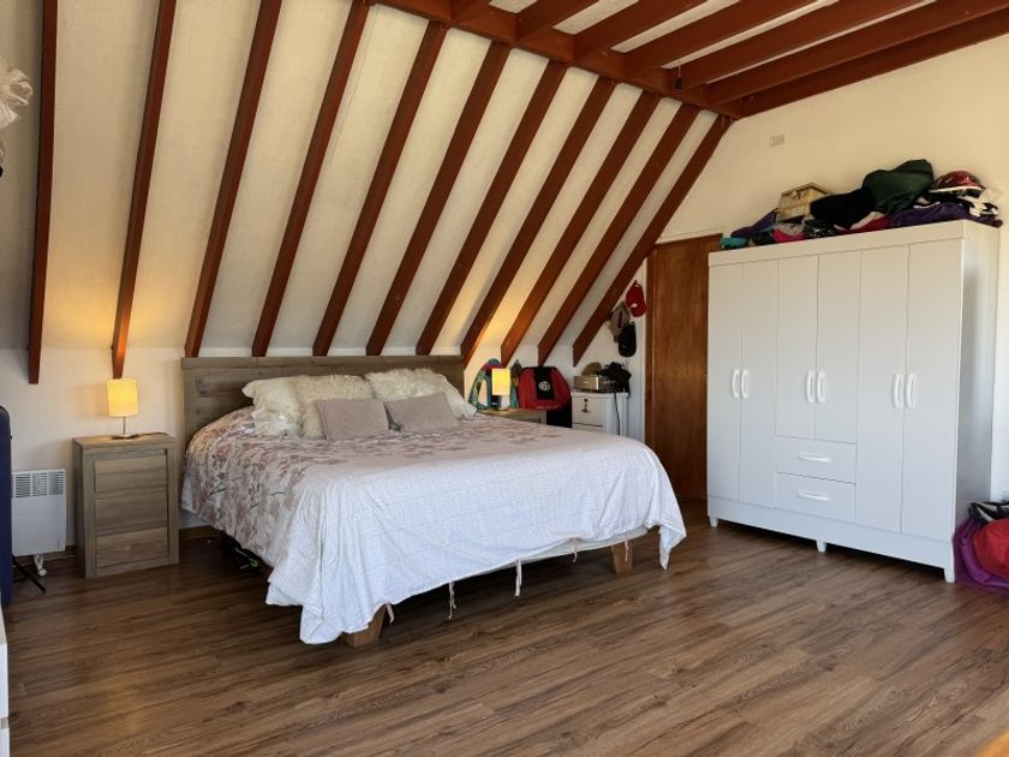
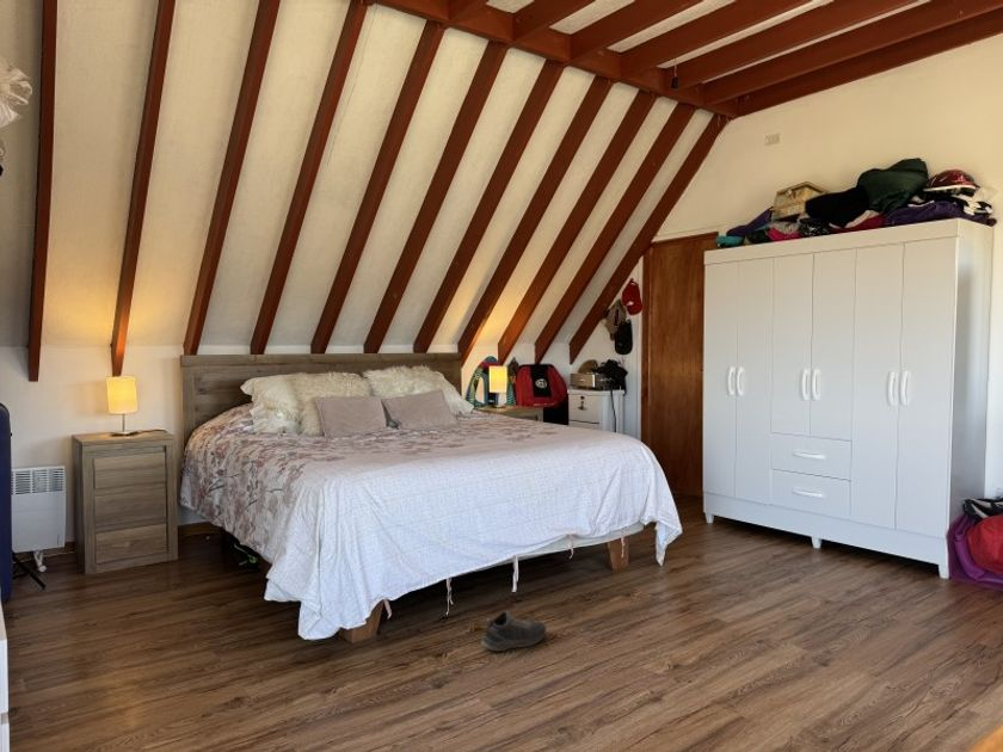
+ shoe (515, 627)
